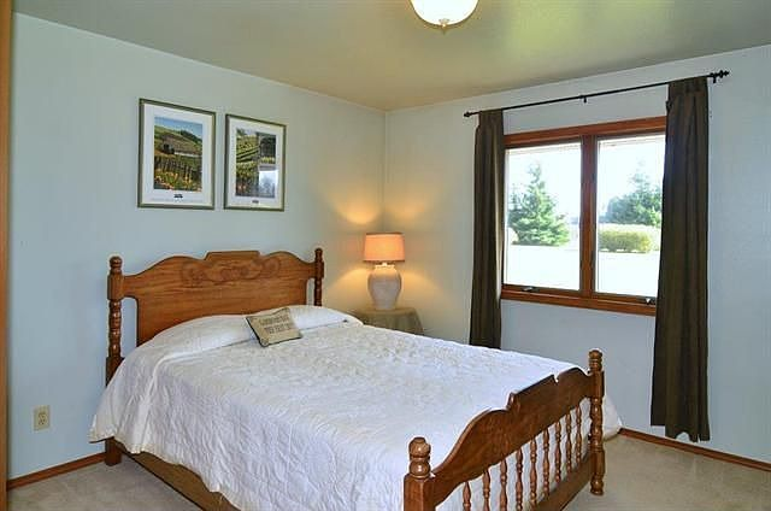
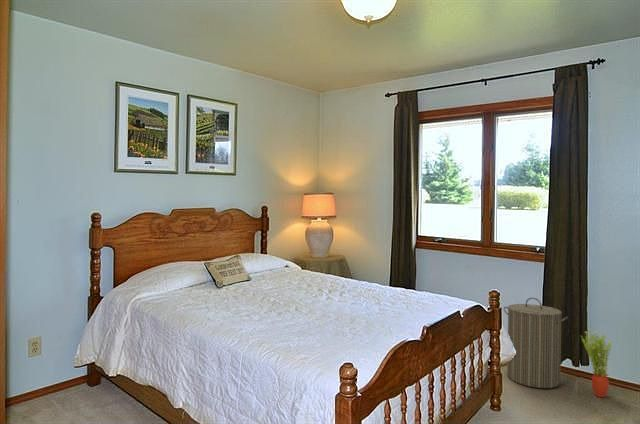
+ potted plant (596, 363)
+ laundry hamper (533, 338)
